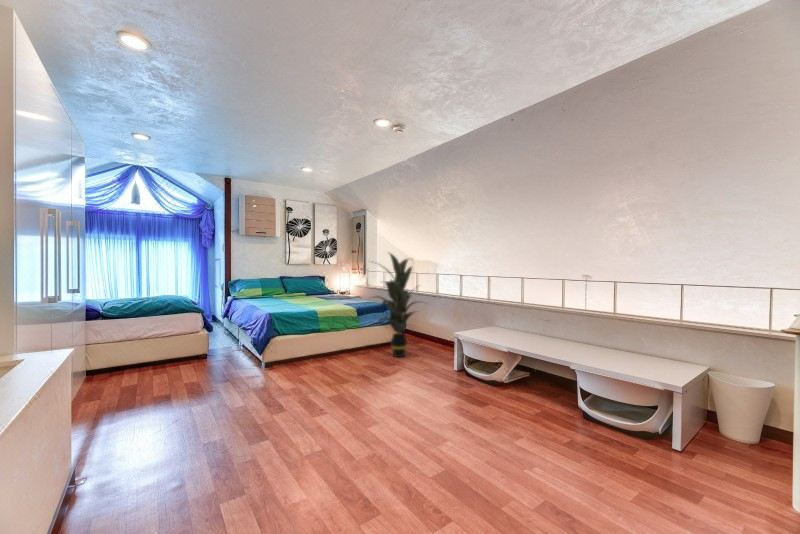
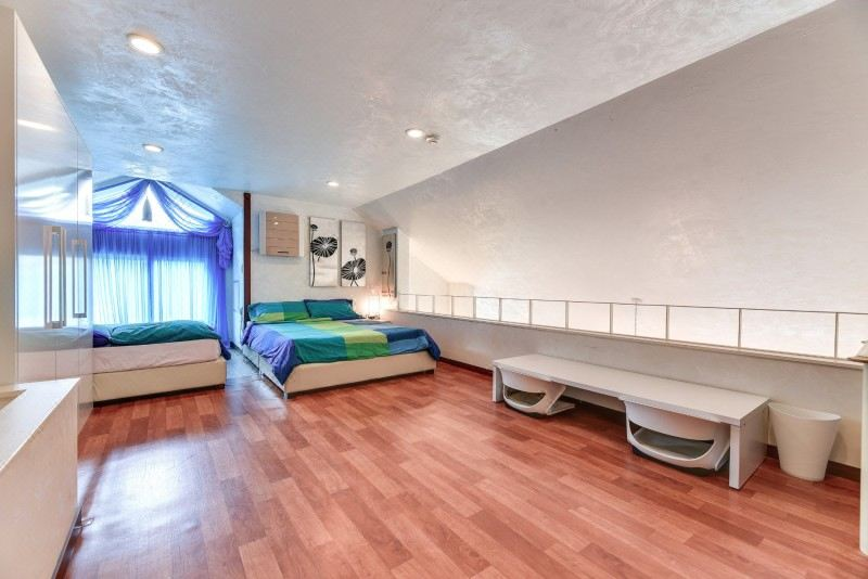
- indoor plant (394, 303)
